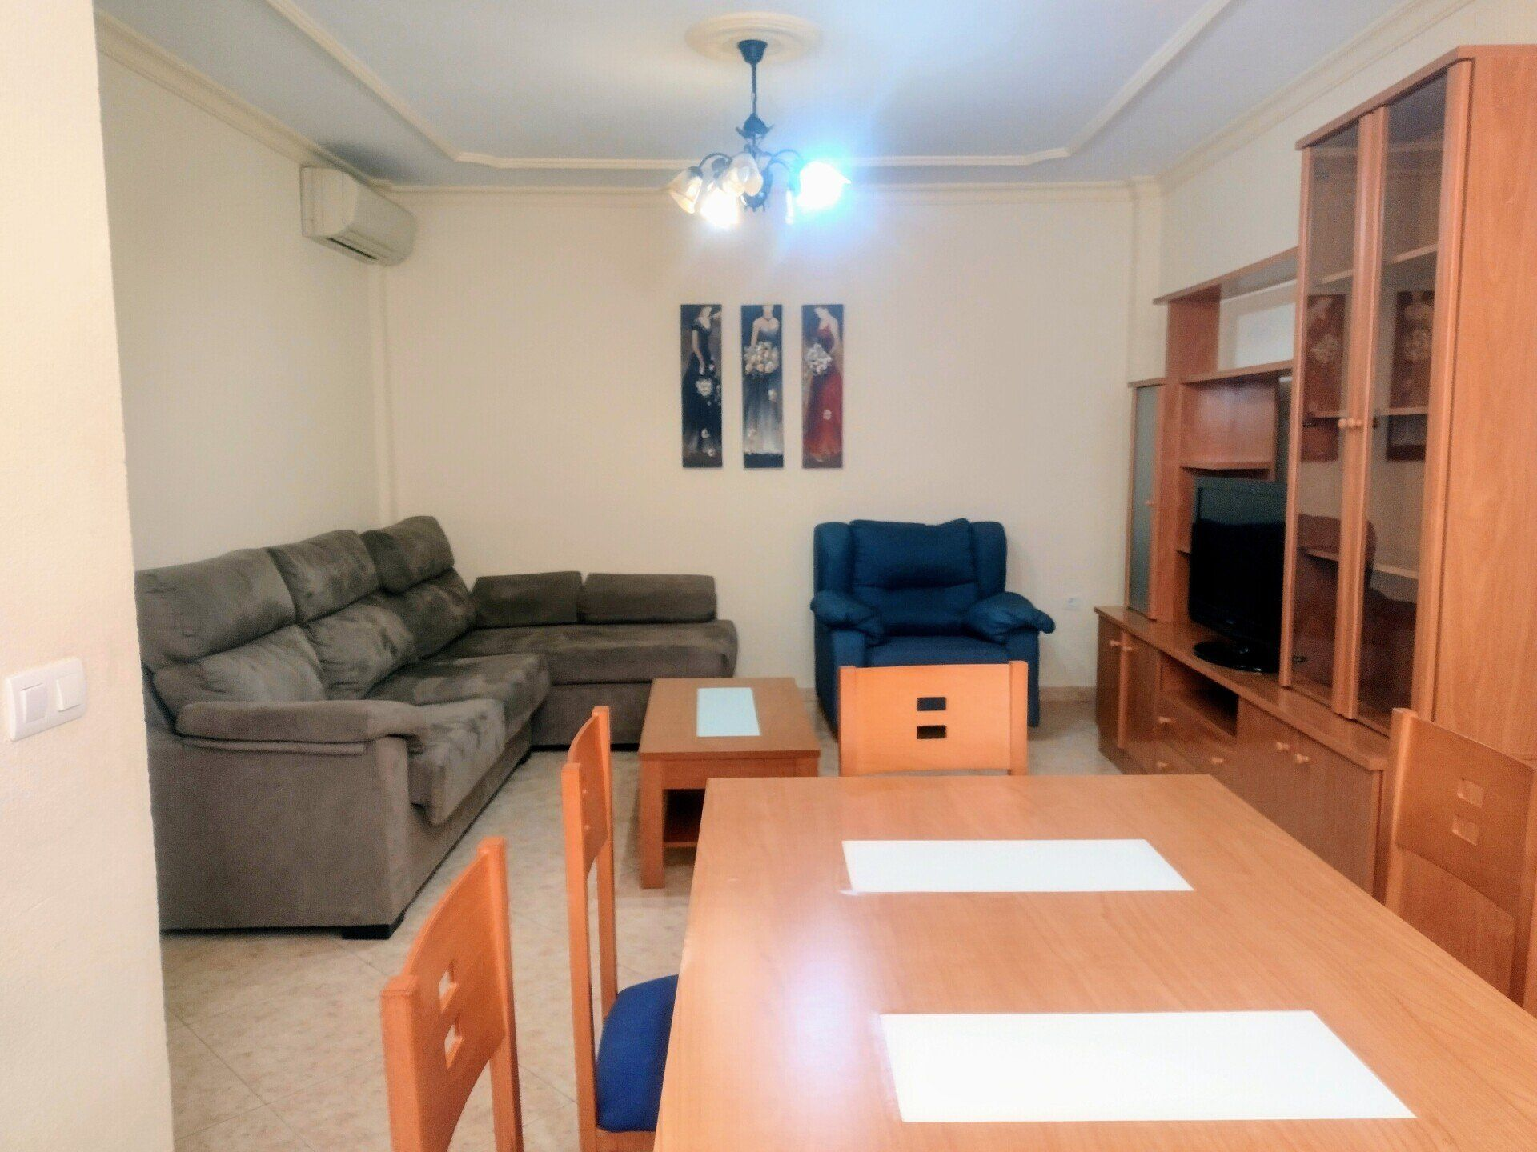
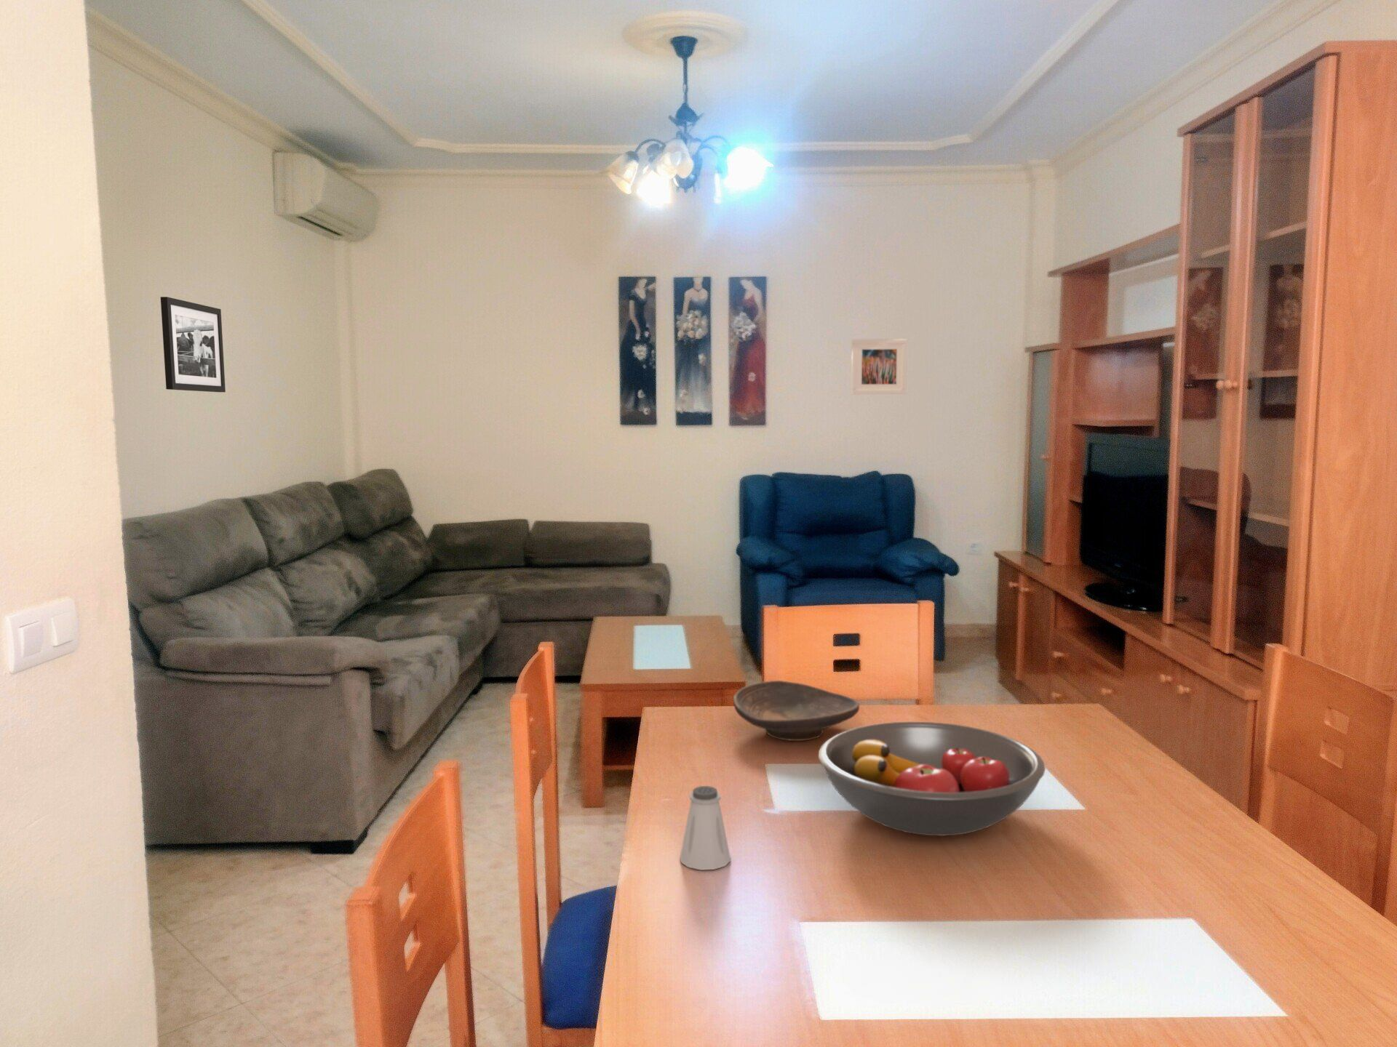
+ decorative bowl (796, 714)
+ saltshaker (705, 825)
+ picture frame (195, 346)
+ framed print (879, 366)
+ fruit bowl (928, 776)
